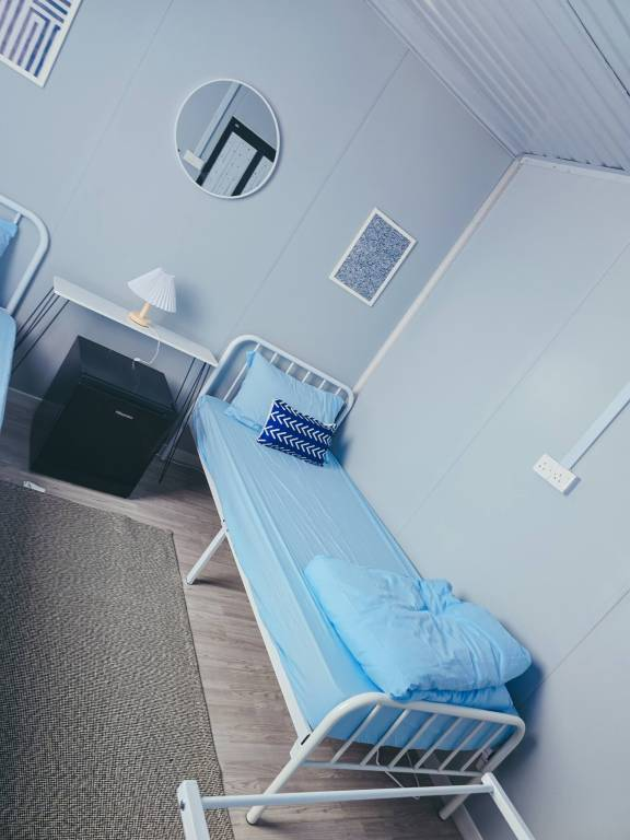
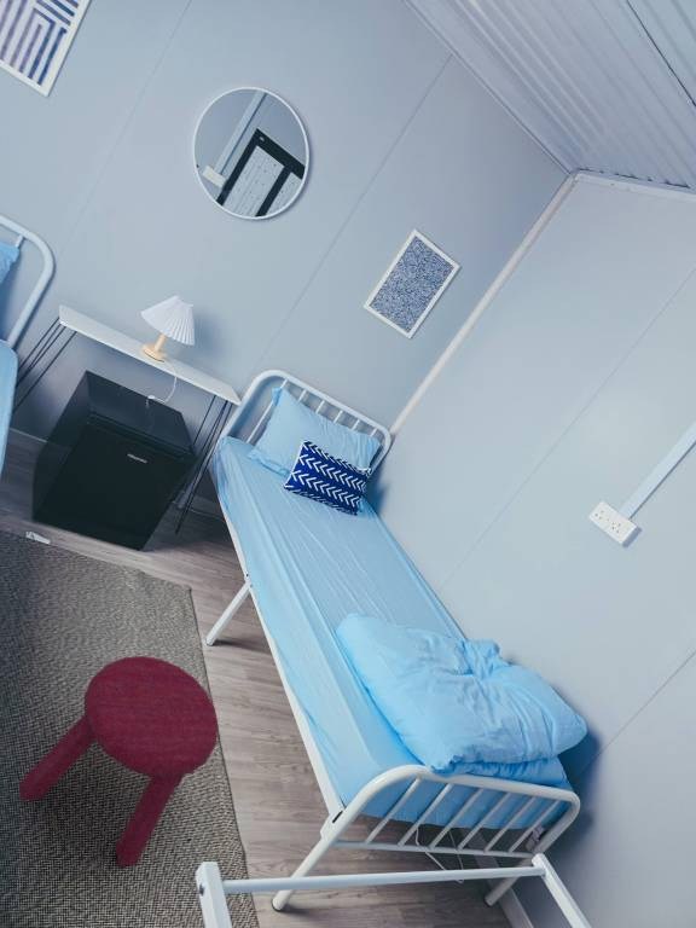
+ stool (132, 744)
